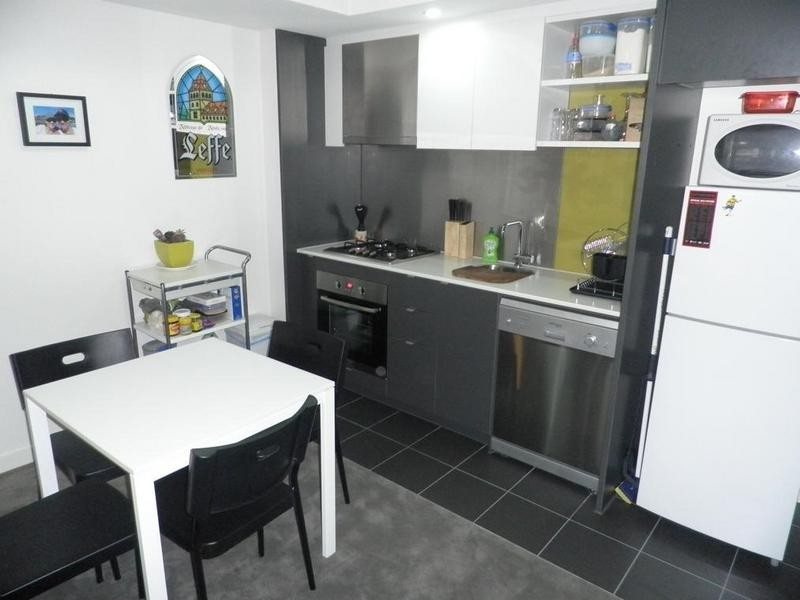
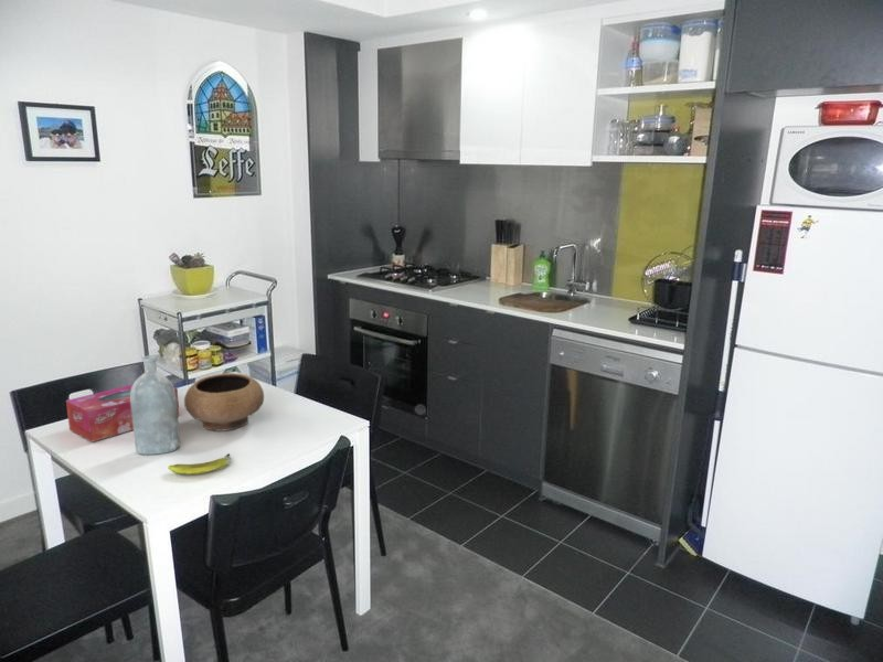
+ tissue box (125, 408)
+ bottle (153, 404)
+ bowl (225, 402)
+ banana (203, 463)
